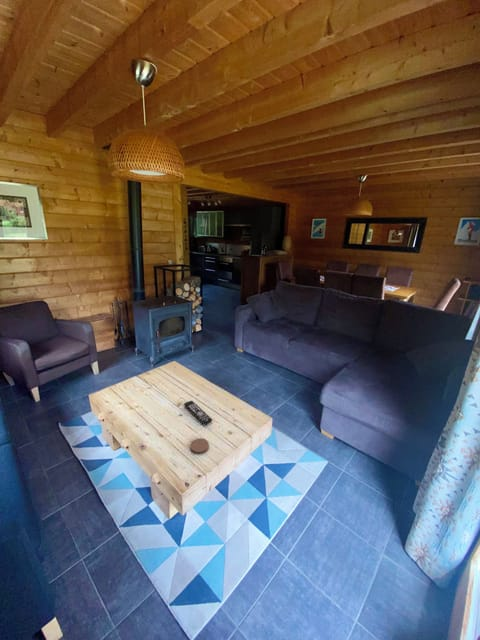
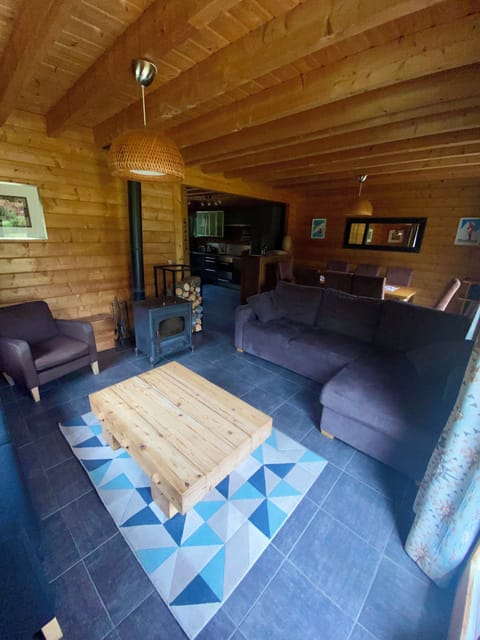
- remote control (197, 412)
- coaster (199, 445)
